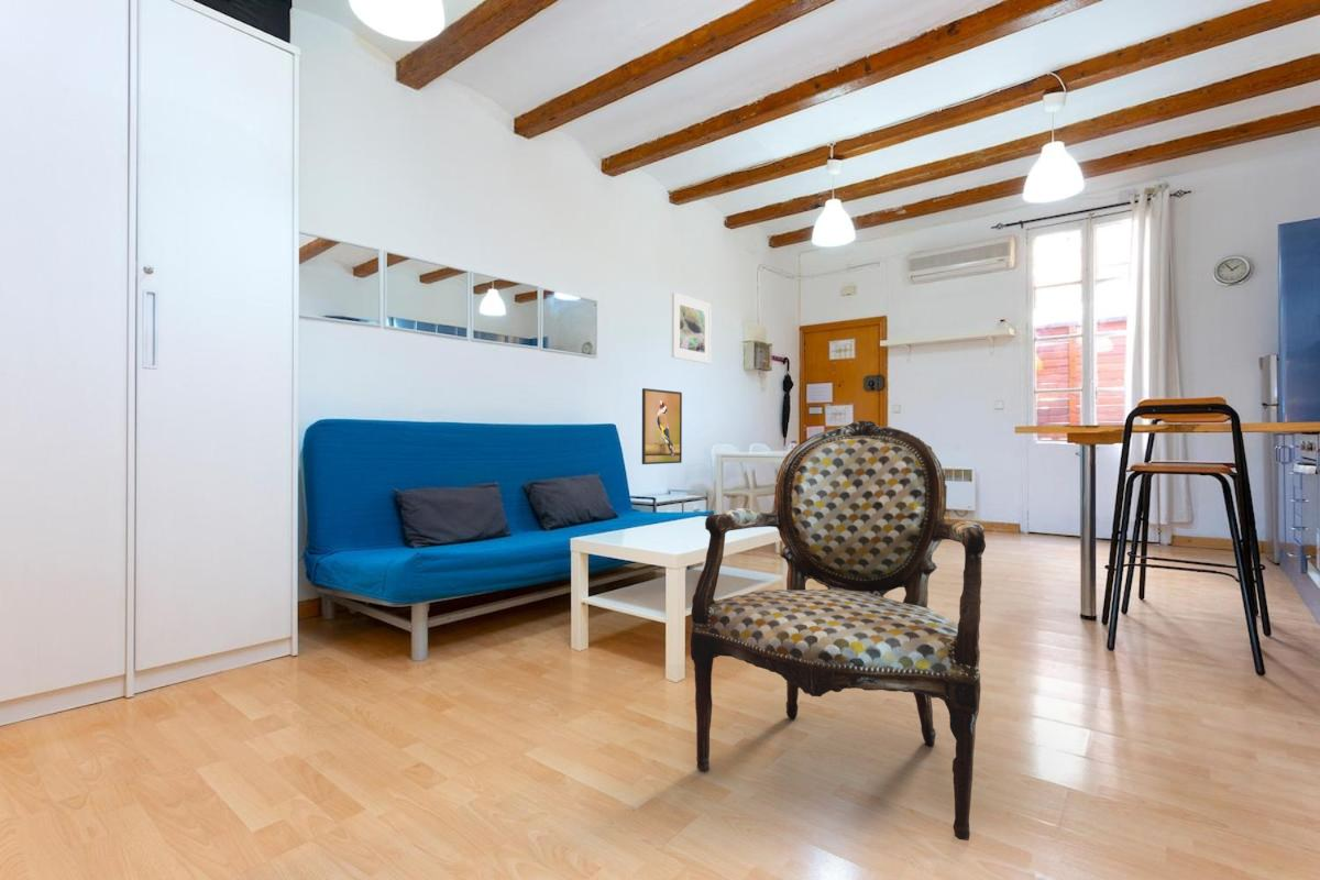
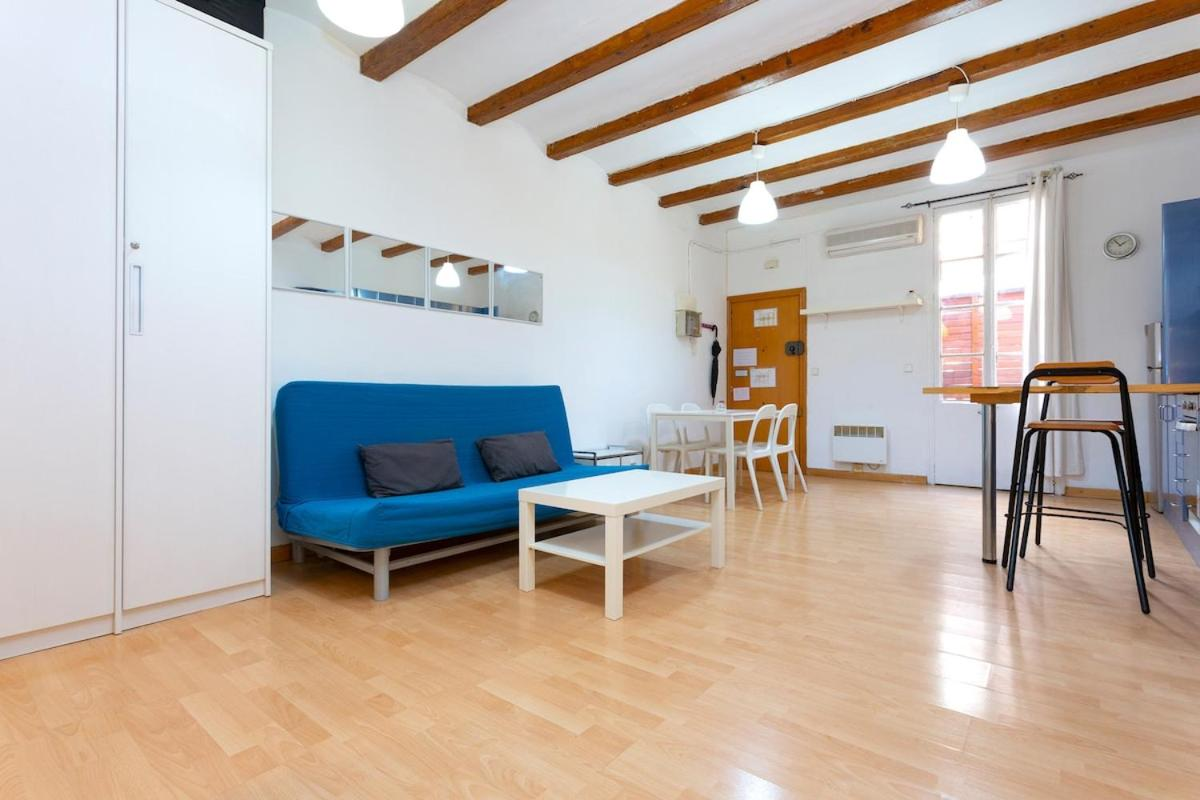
- armchair (834, 586)
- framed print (662, 427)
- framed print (692, 329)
